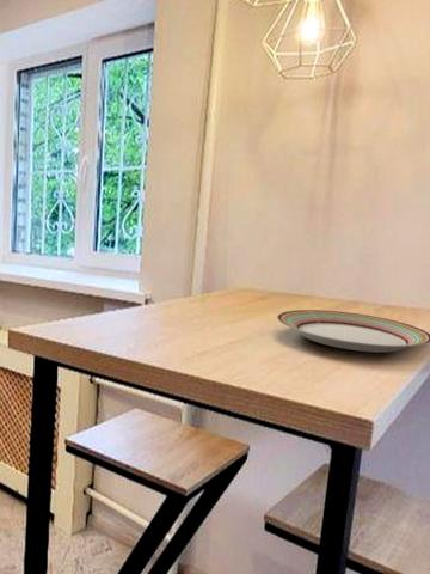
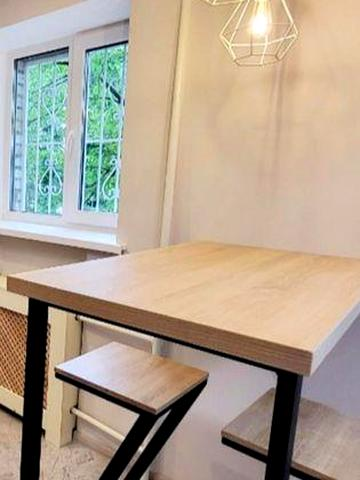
- plate (351, 331)
